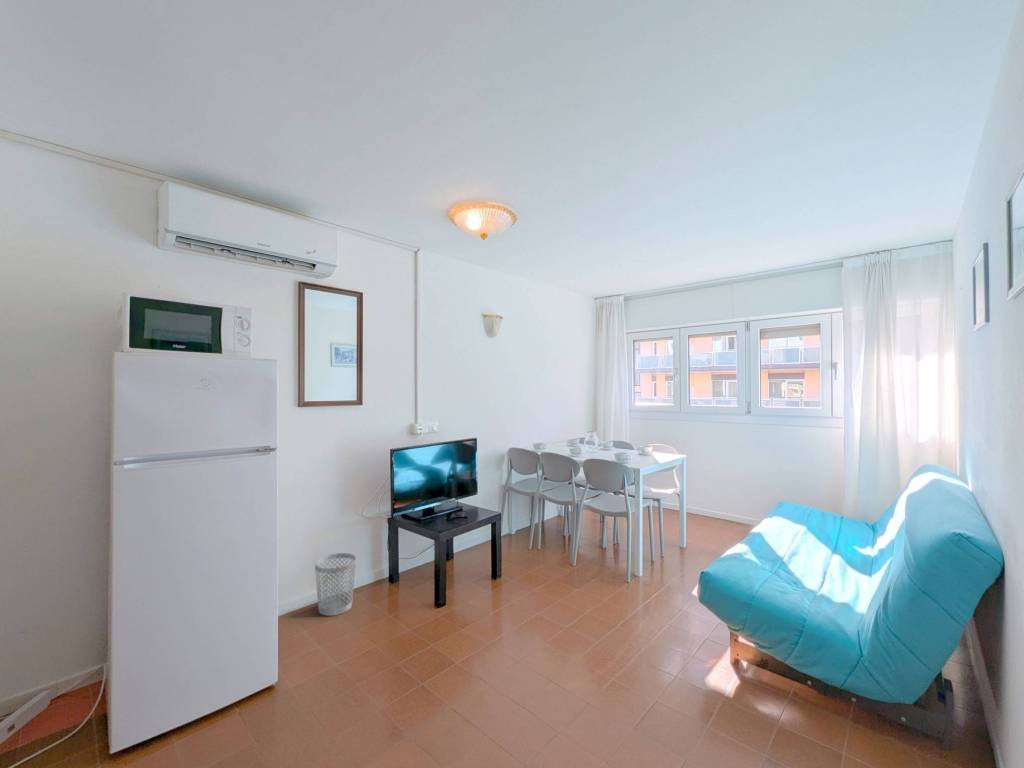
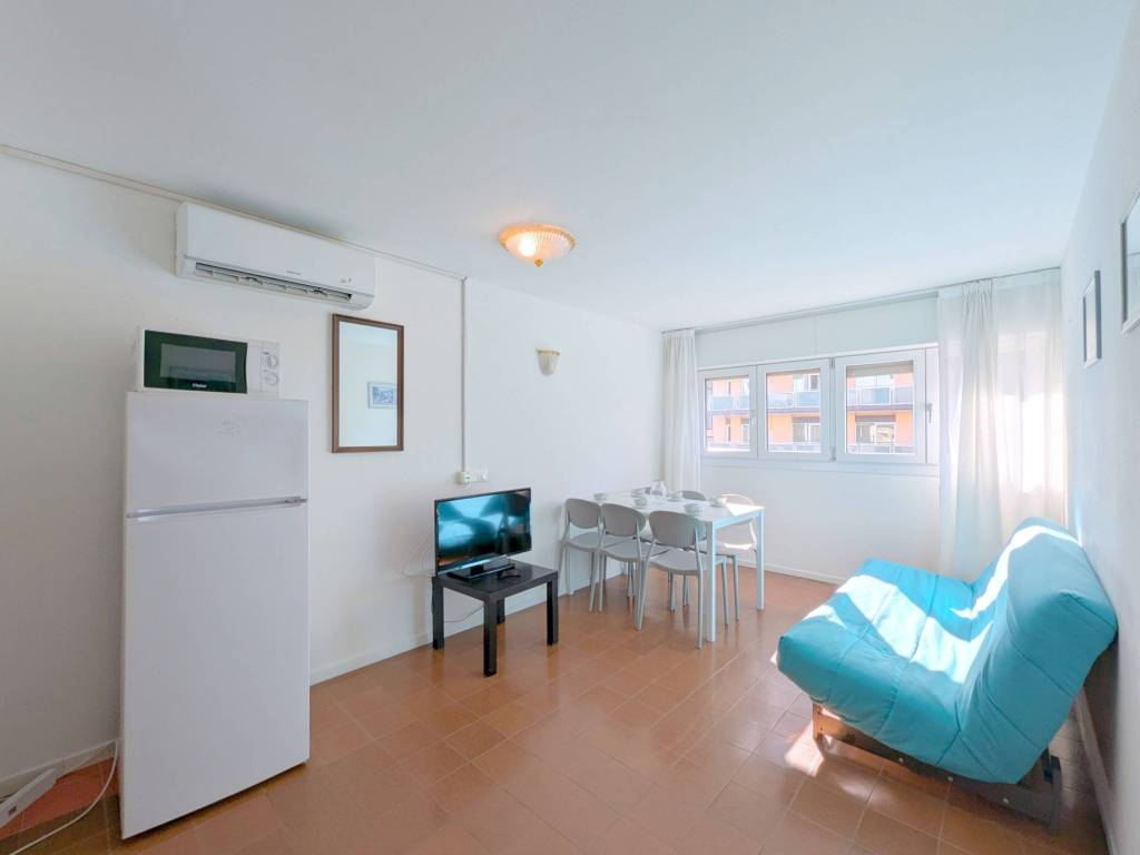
- wastebasket (335, 584)
